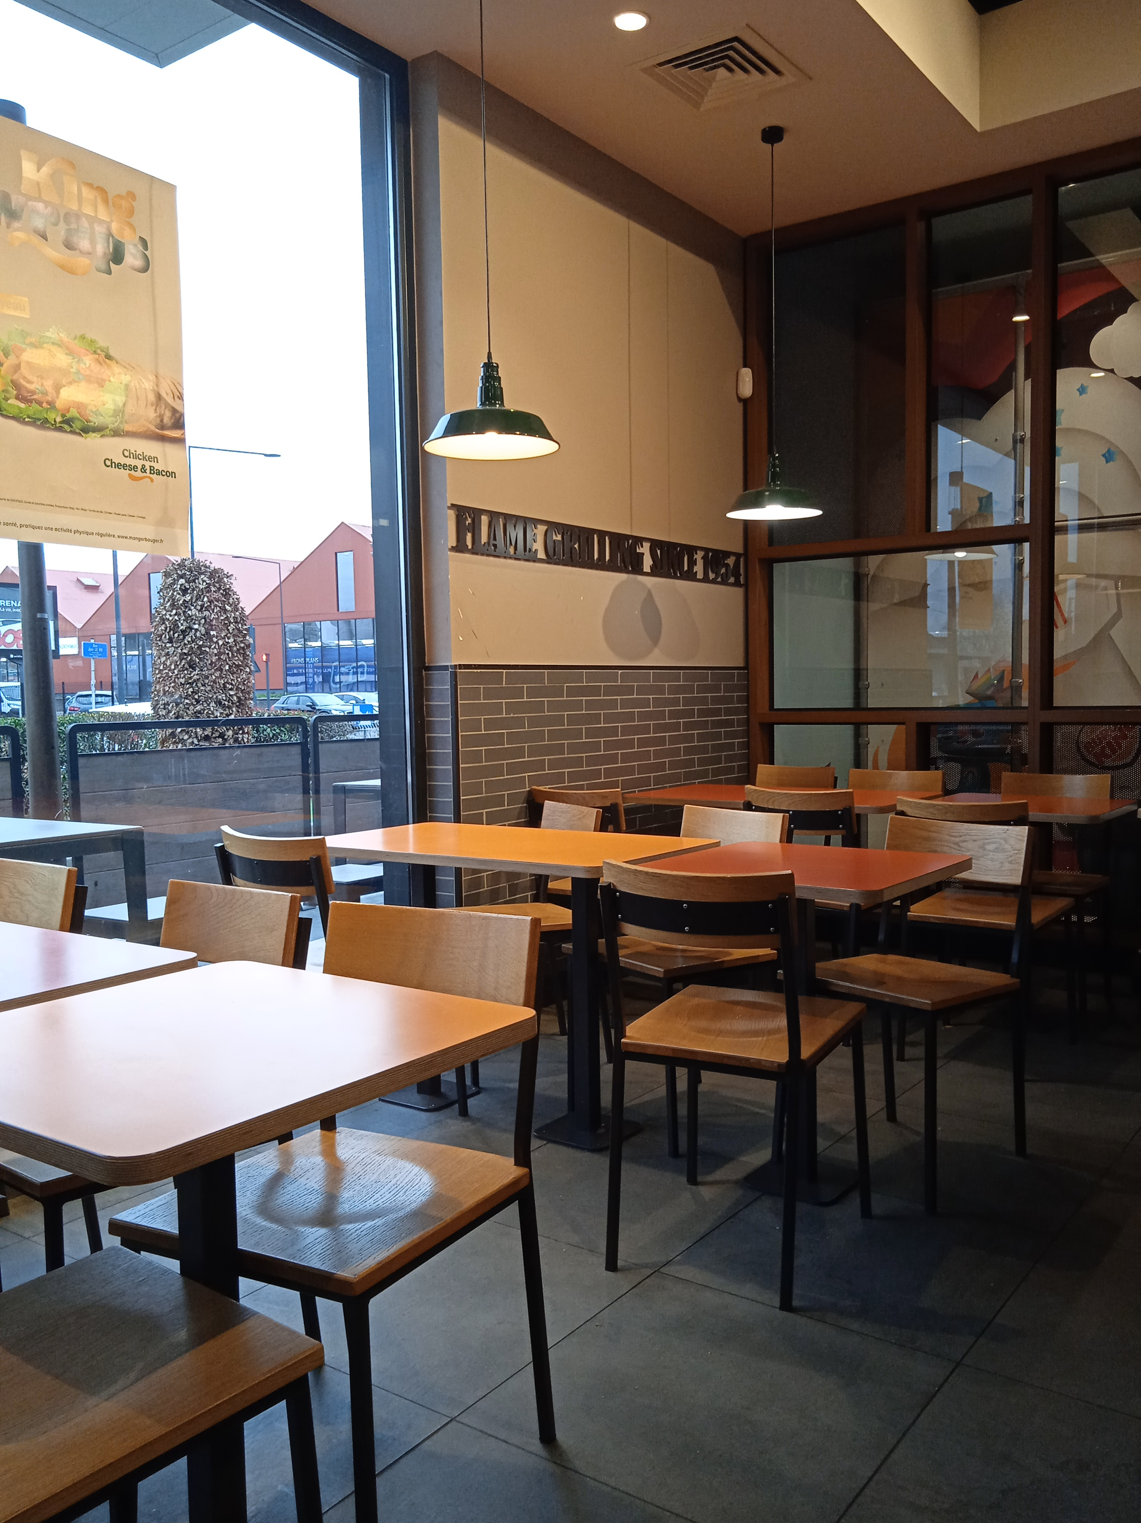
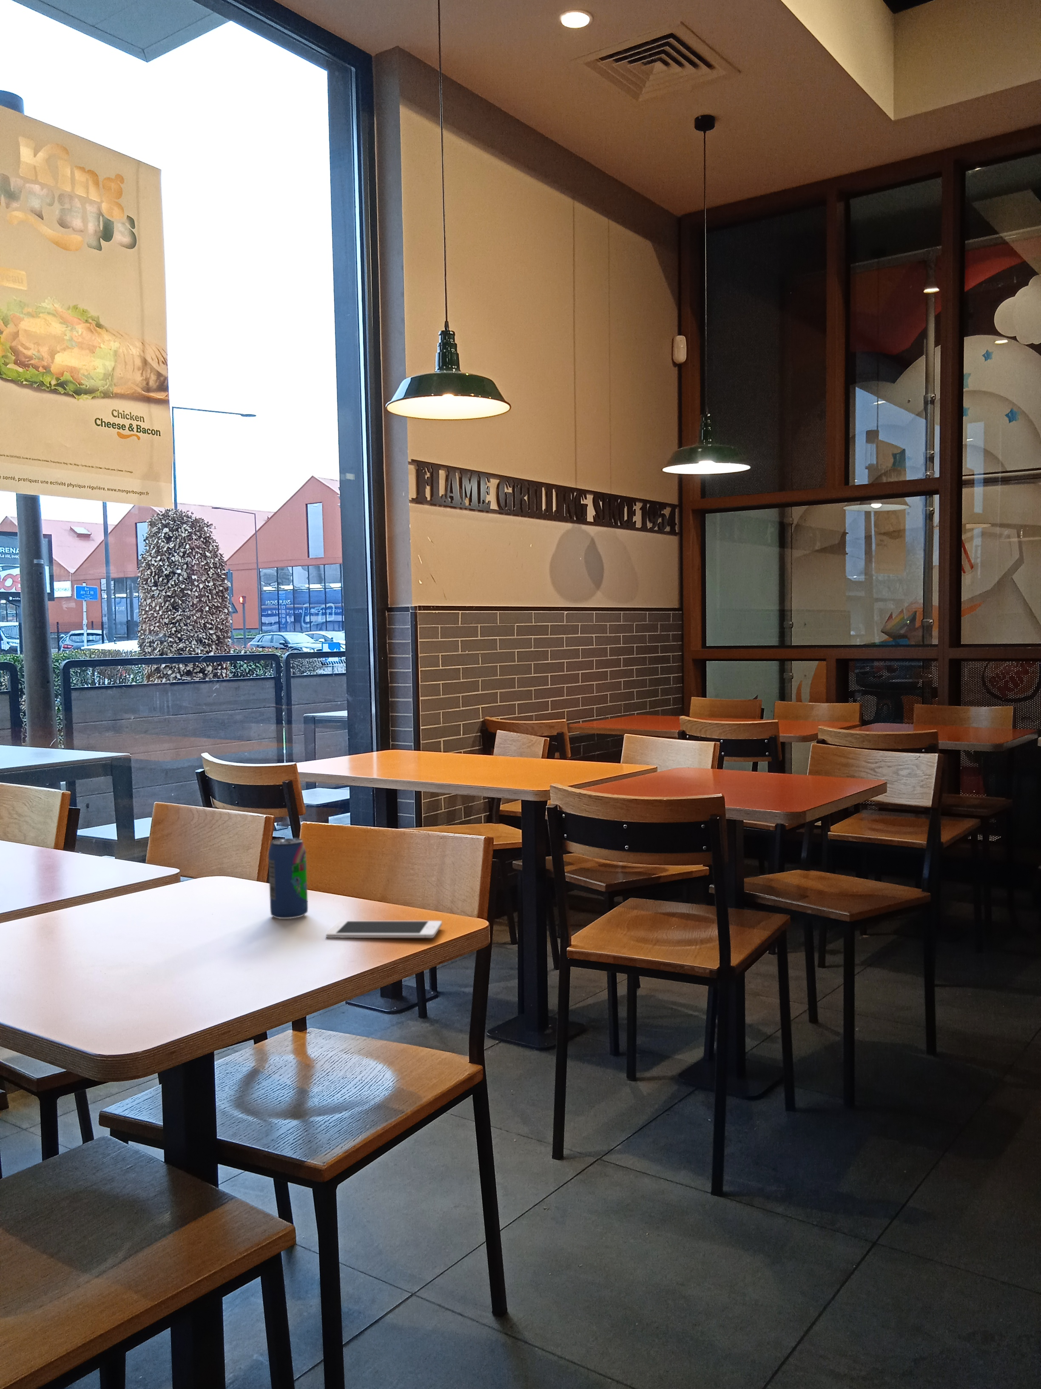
+ cell phone (385, 929)
+ beverage can (288, 877)
